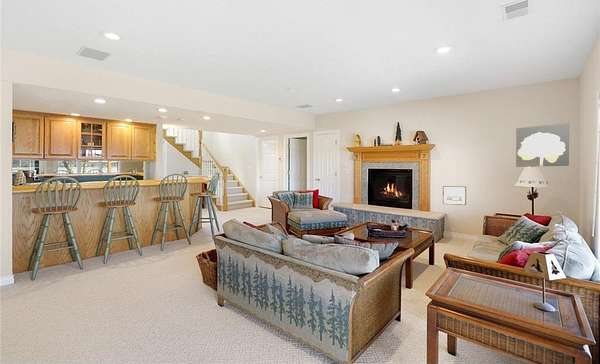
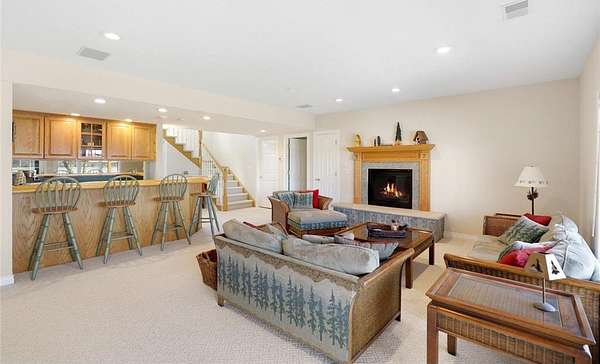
- wall art (454, 195)
- wall art (541, 146)
